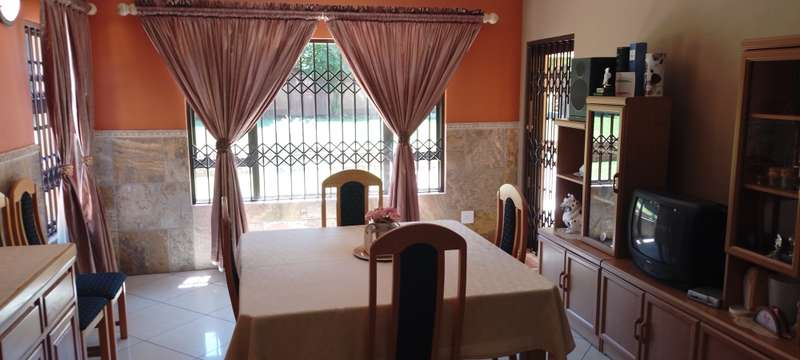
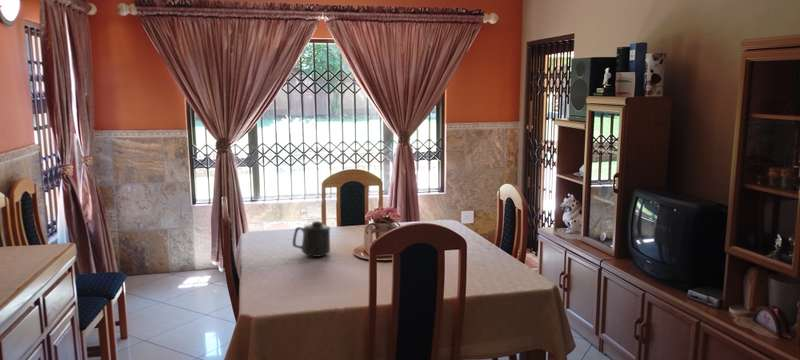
+ mug (312, 238)
